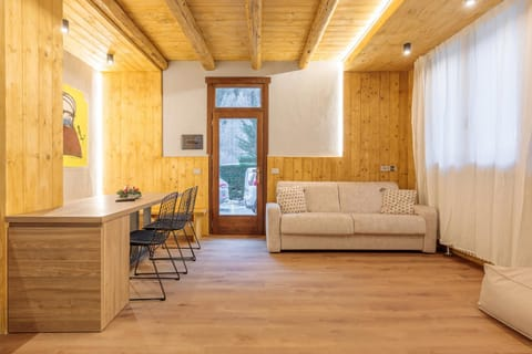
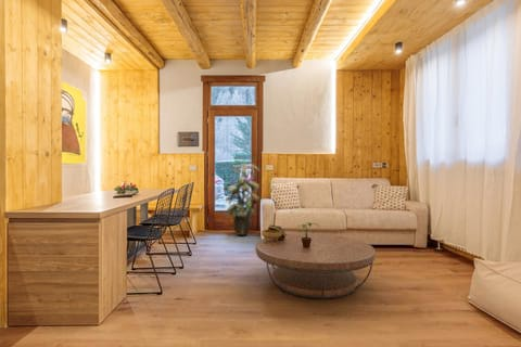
+ coffee table (313, 264)
+ potted plant (306, 234)
+ indoor plant (240, 196)
+ decorative container (274, 232)
